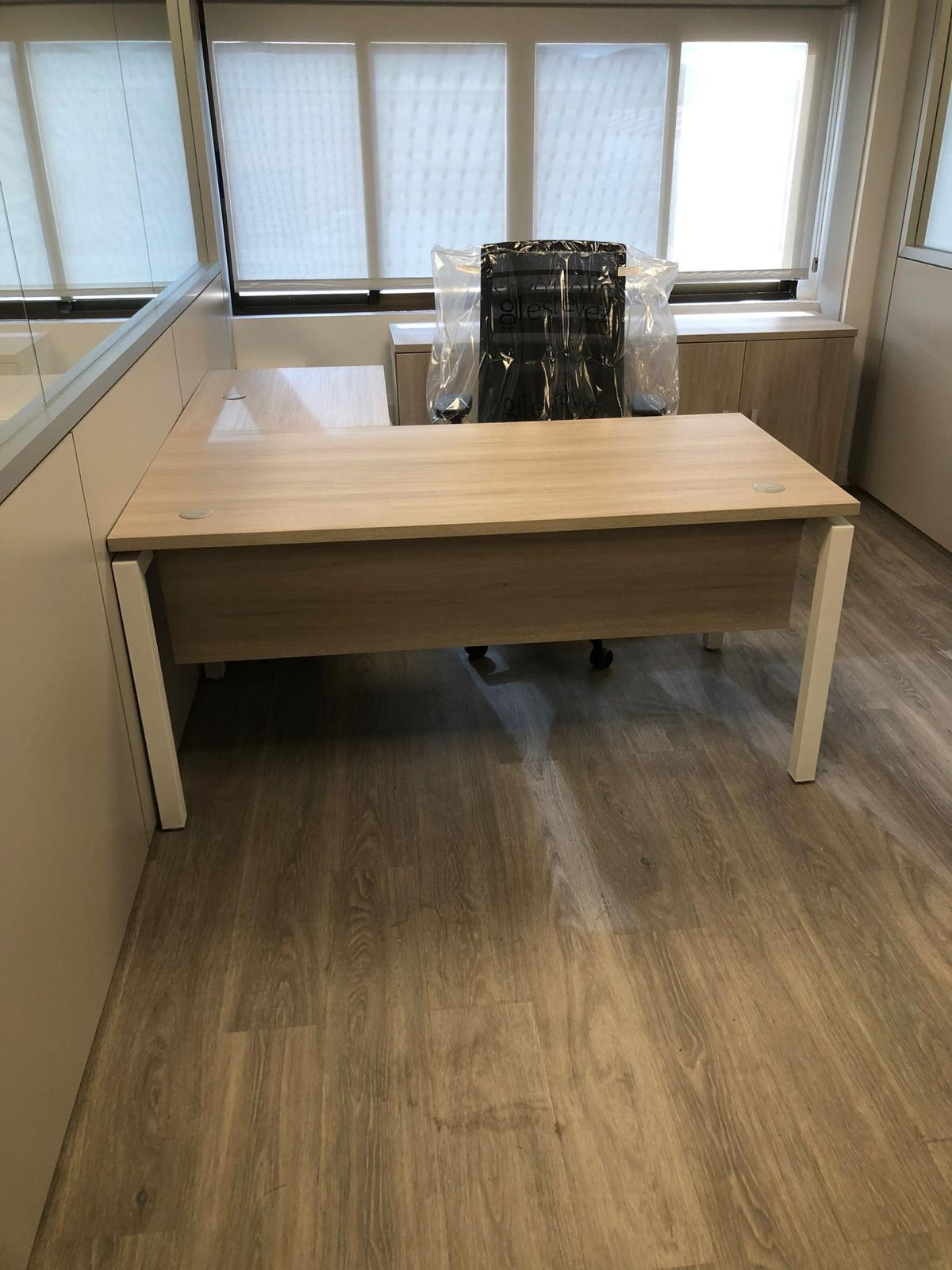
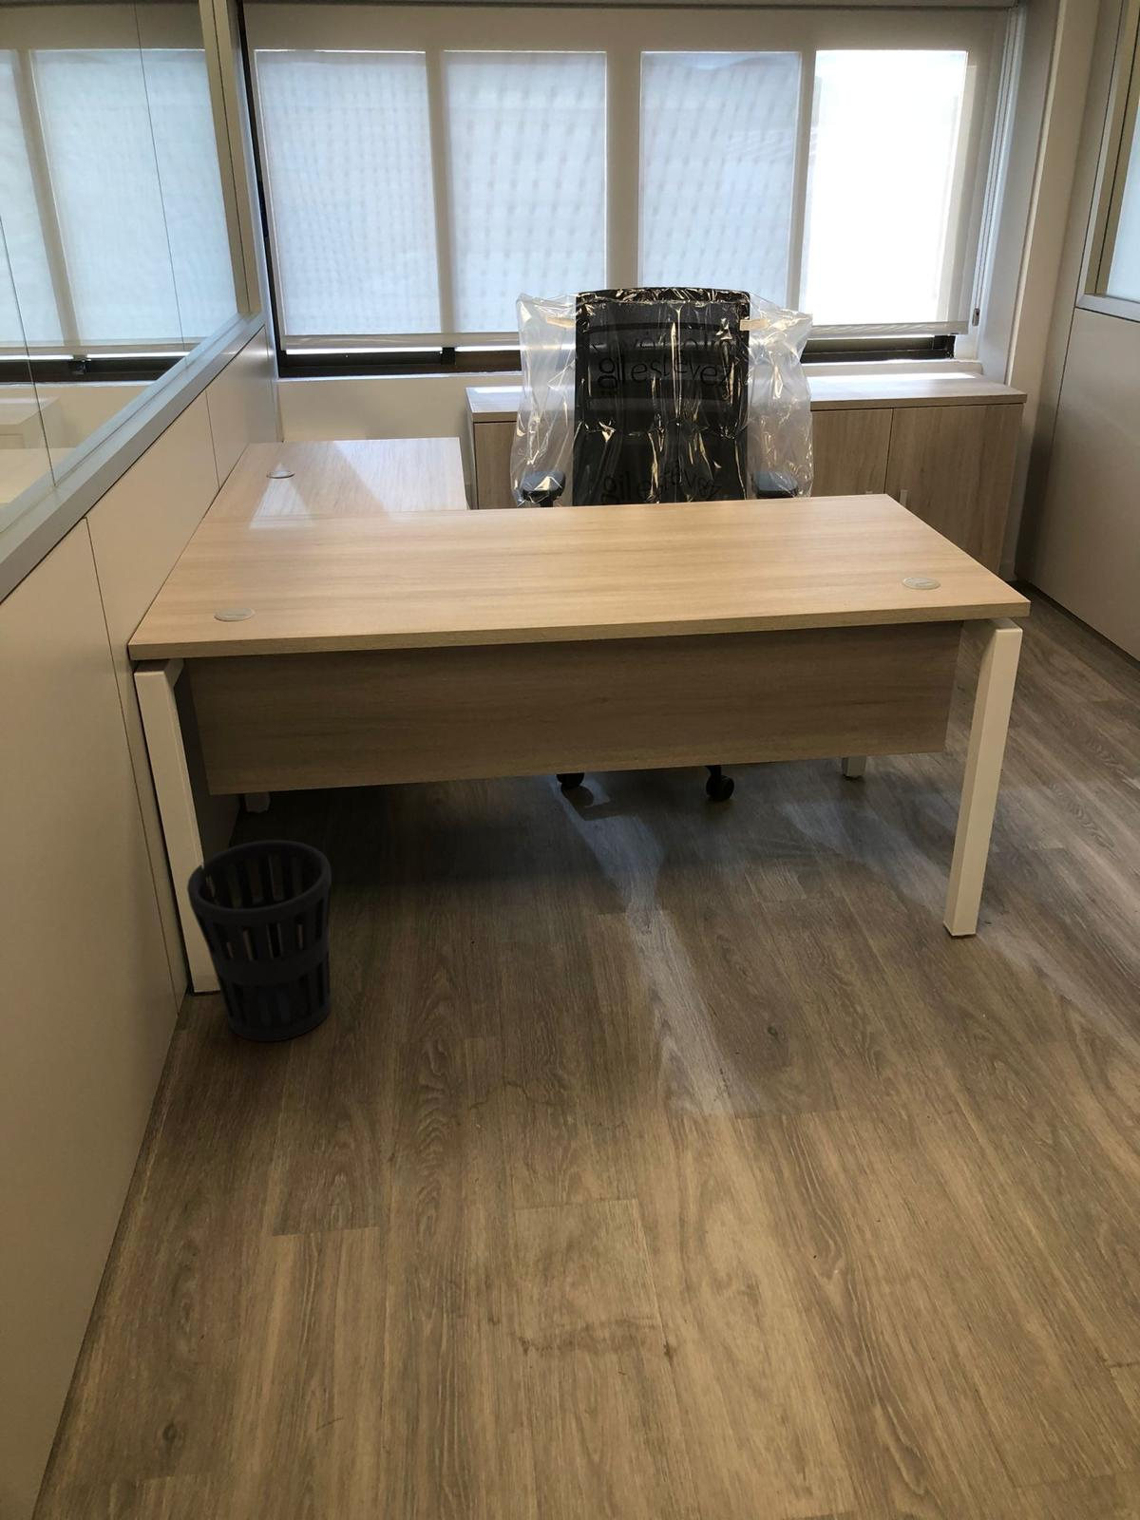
+ wastebasket (269, 942)
